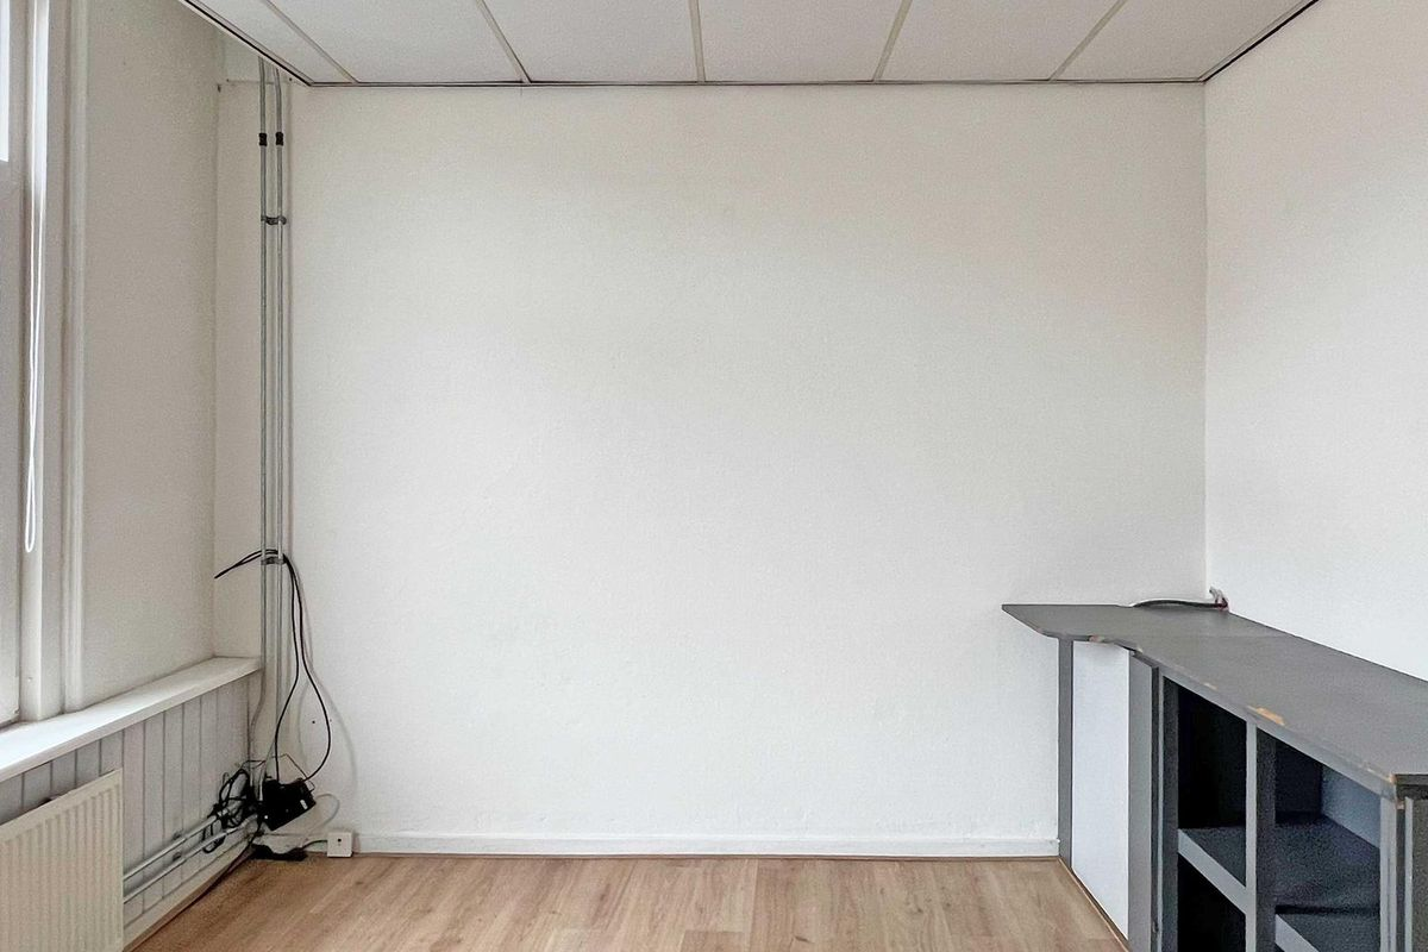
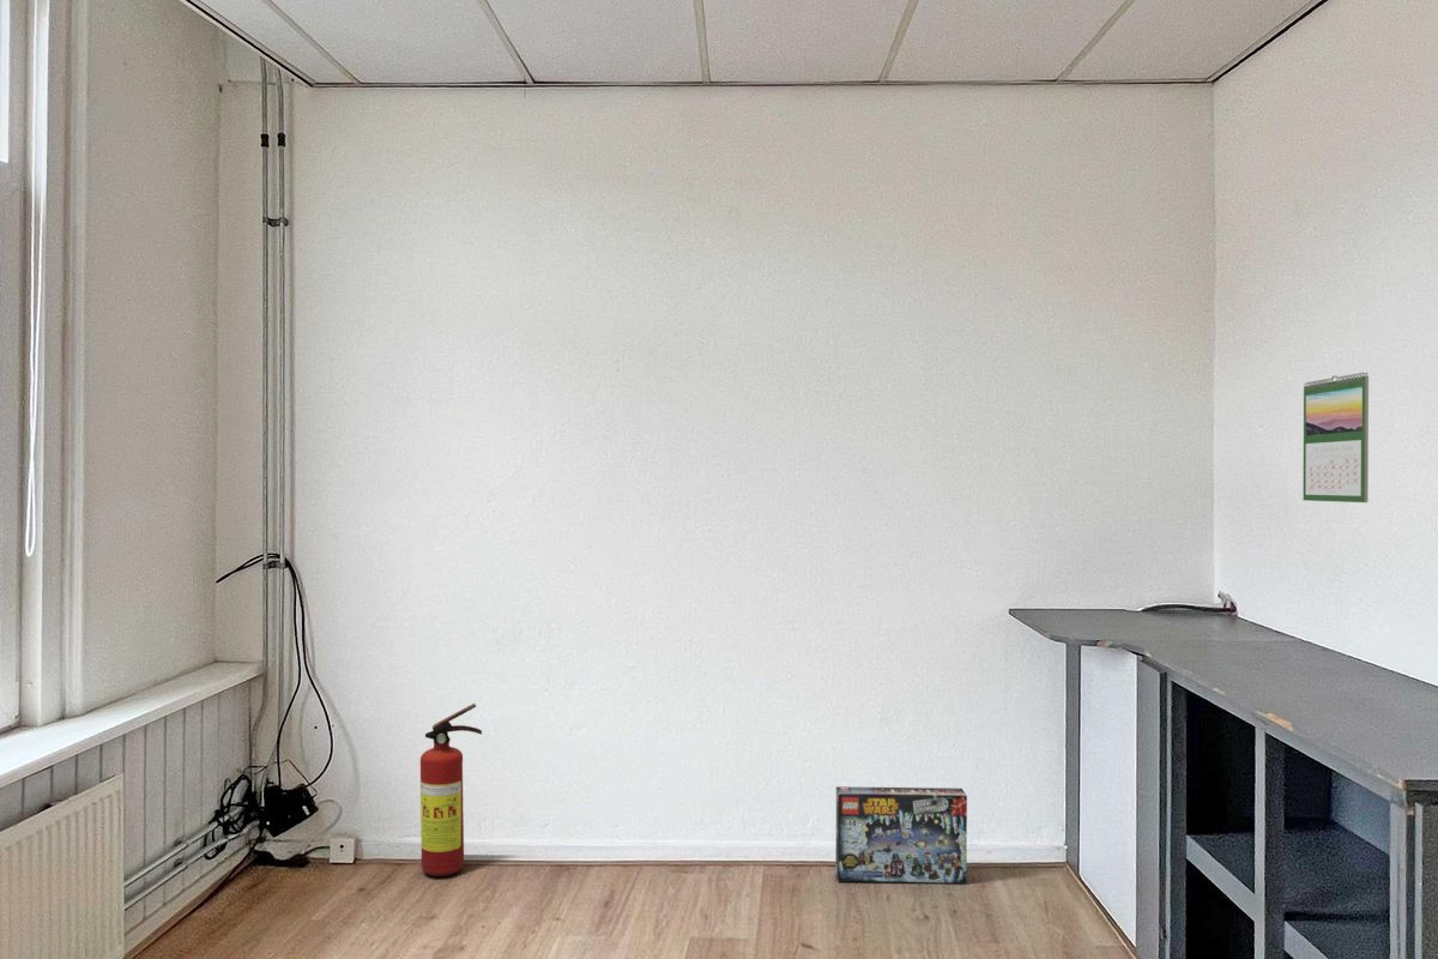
+ calendar (1334, 438)
+ box (900, 834)
+ fire extinguisher (449, 788)
